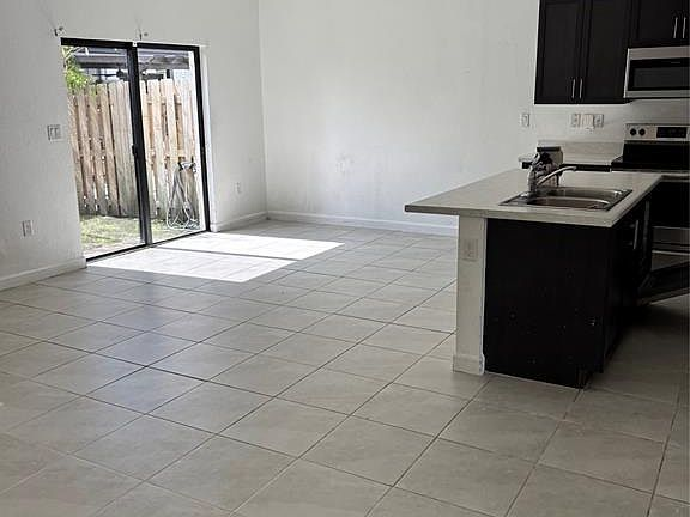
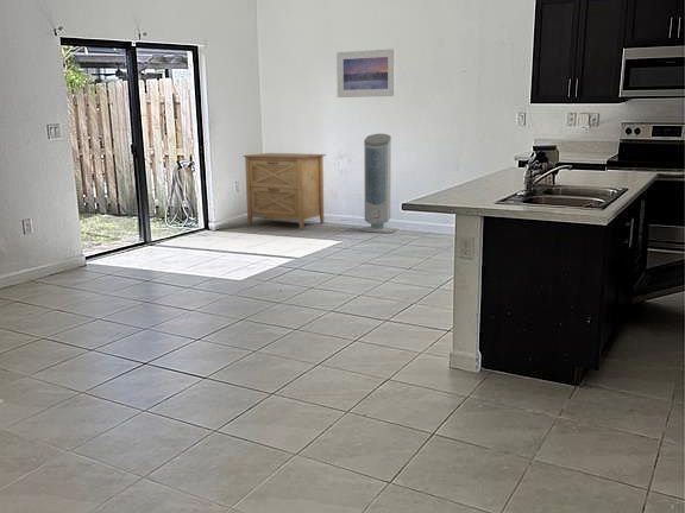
+ air purifier (377, 182)
+ cabinet (285, 189)
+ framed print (365, 74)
